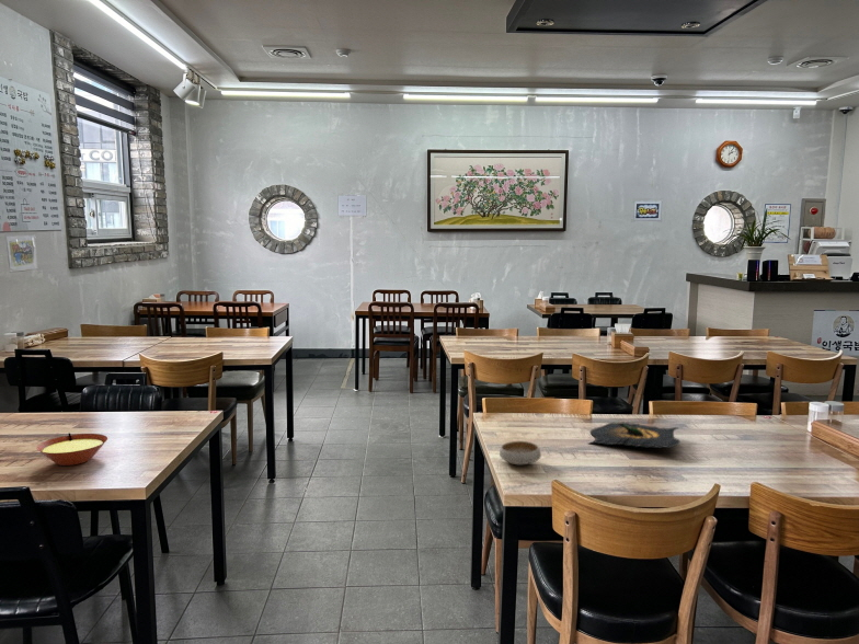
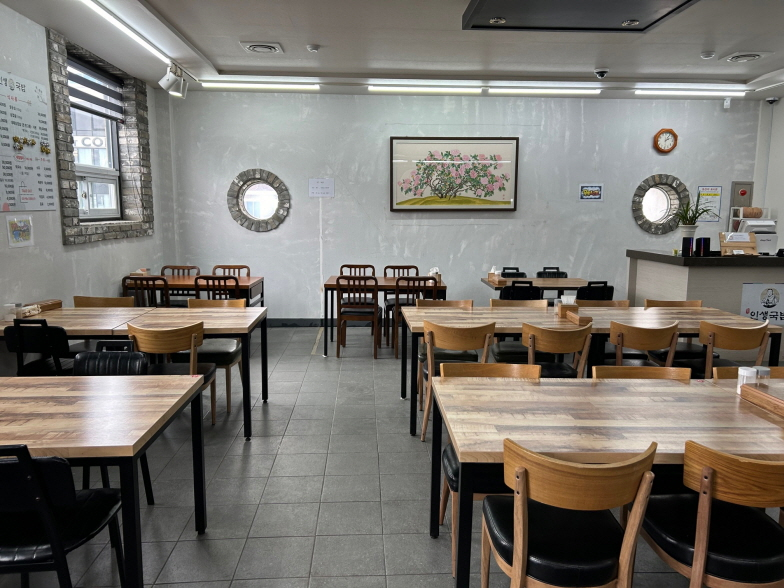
- tequila (633, 430)
- bowl (519, 453)
- soup bowl (72, 449)
